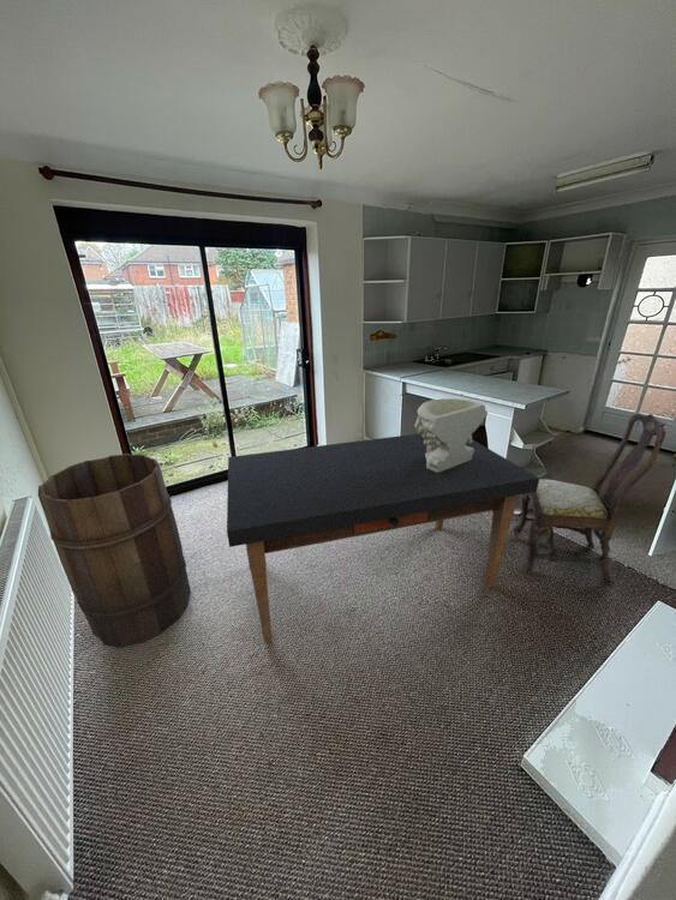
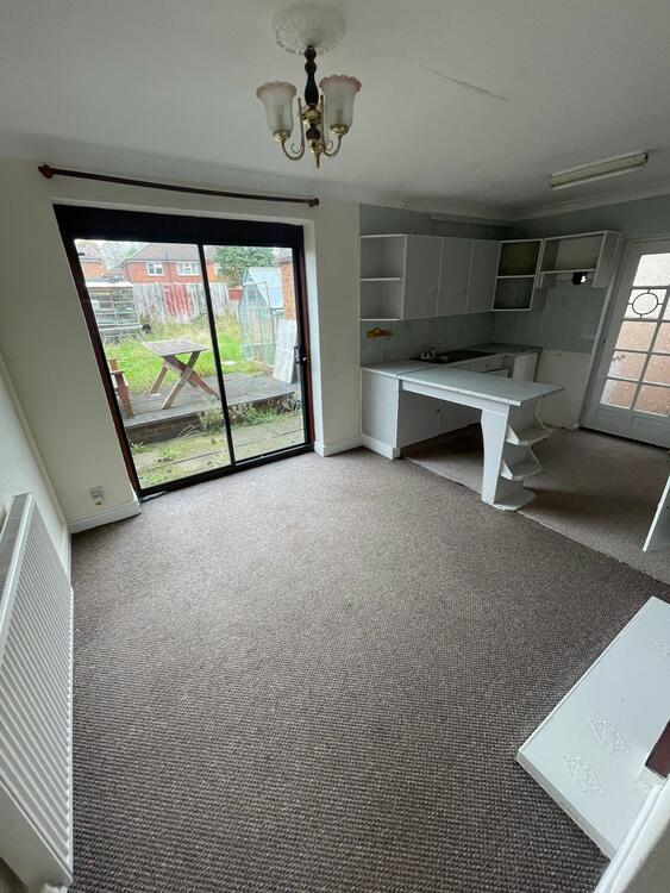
- decorative bowl (448, 432)
- dining chair (576, 488)
- wooden barrel (125, 546)
- dining table (370, 523)
